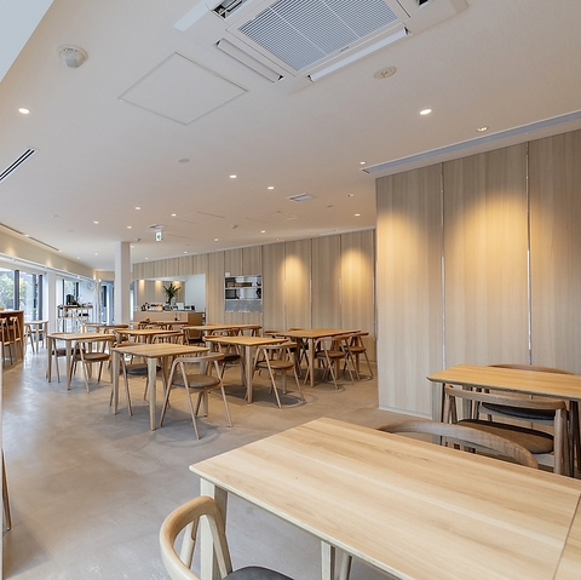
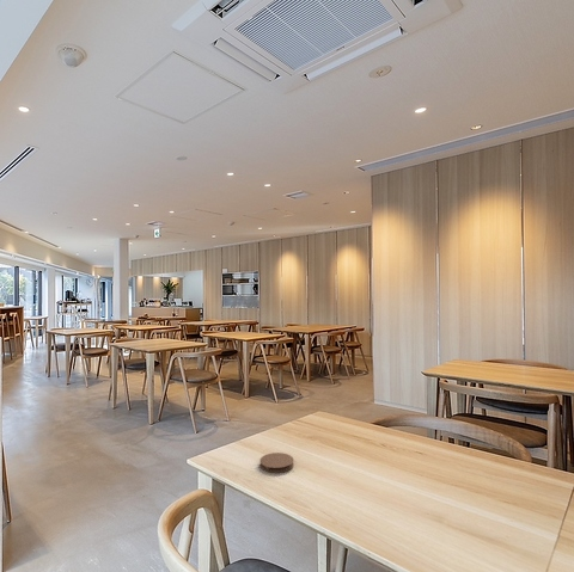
+ coaster (276, 462)
